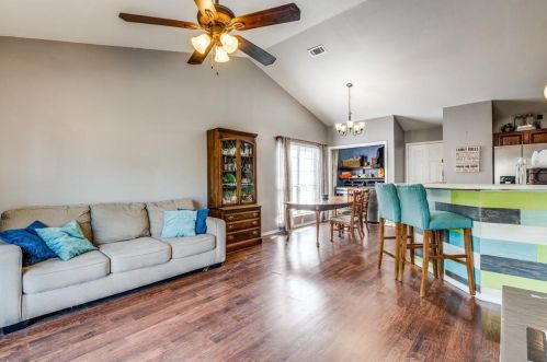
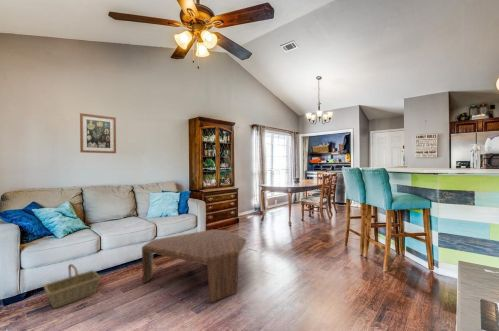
+ basket (73, 281)
+ coffee table (196, 260)
+ wall art (98, 134)
